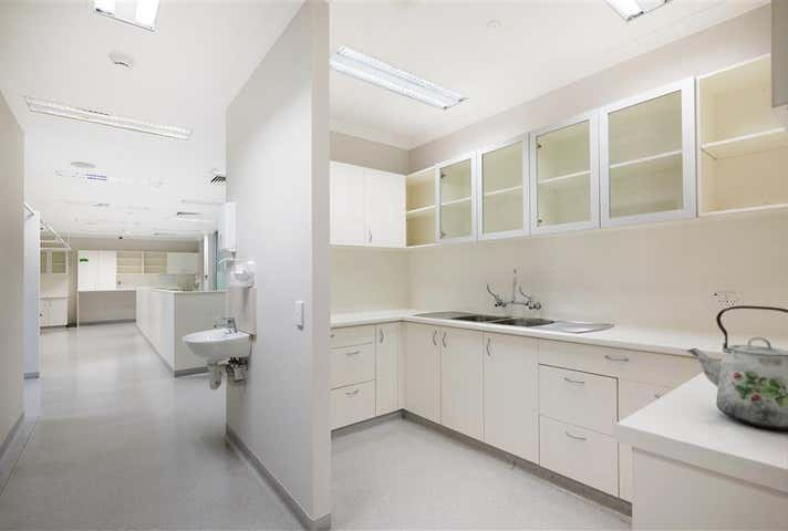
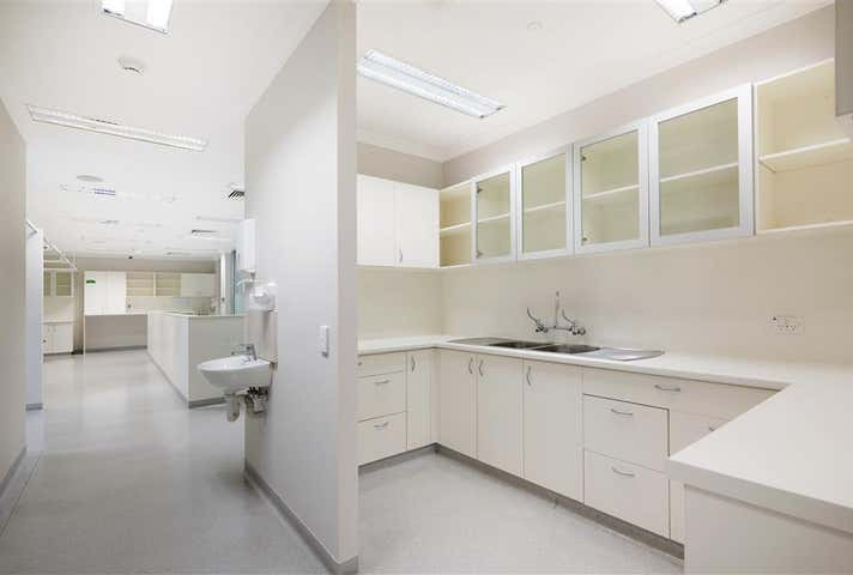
- kettle (742, 361)
